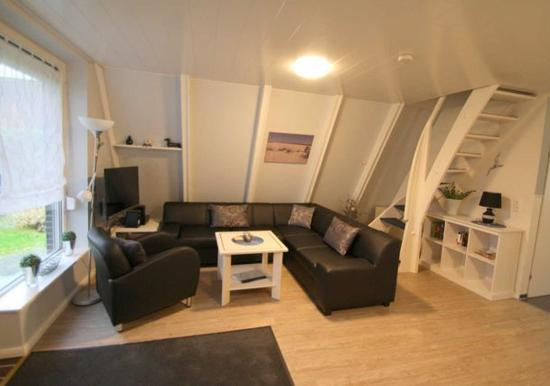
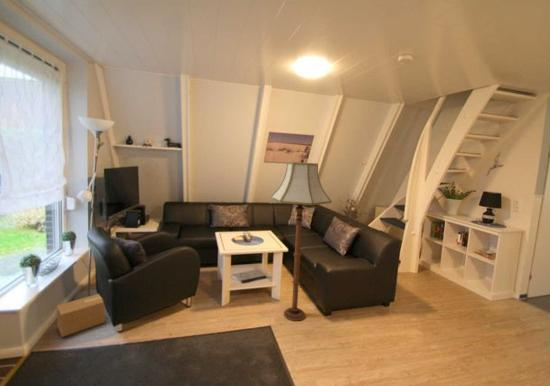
+ floor lamp (298, 238)
+ cardboard box (81, 314)
